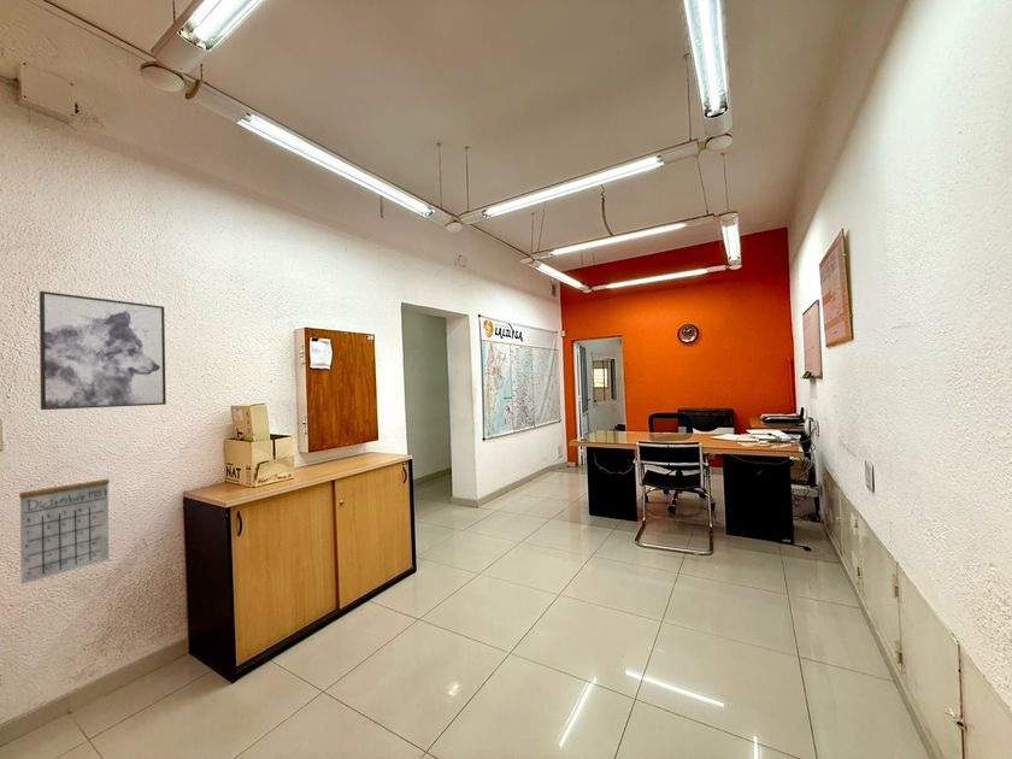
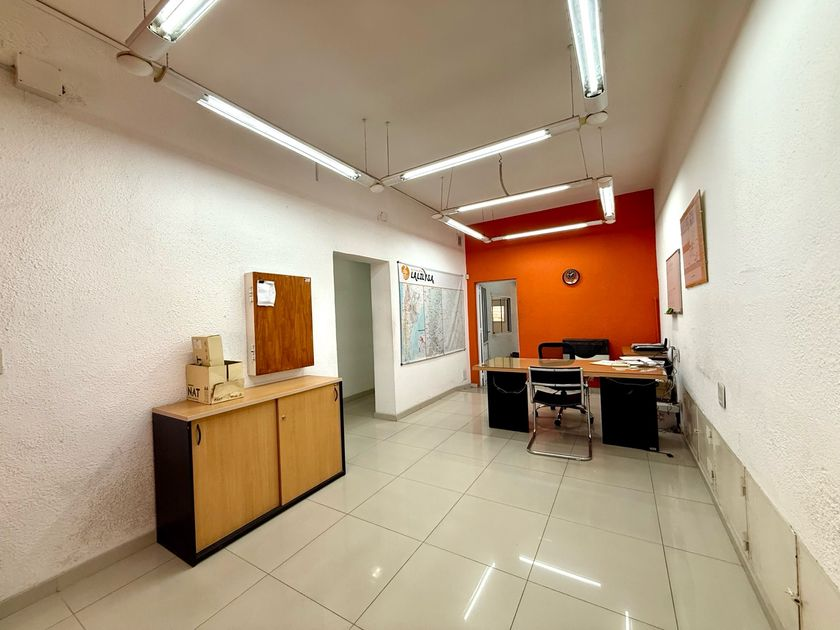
- wall art (107, 353)
- calendar (67, 517)
